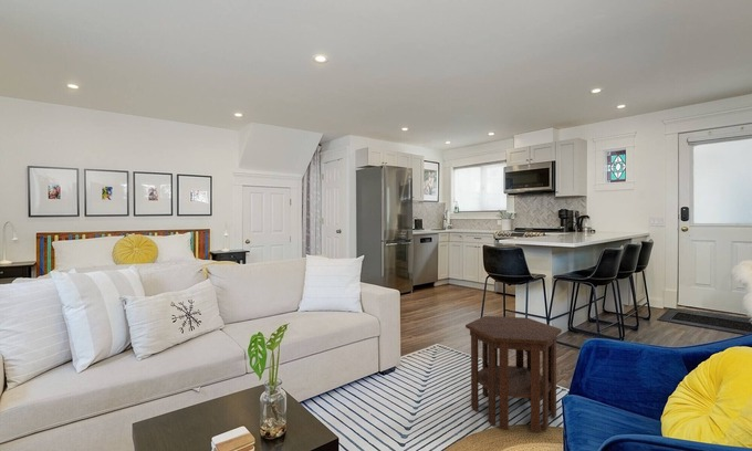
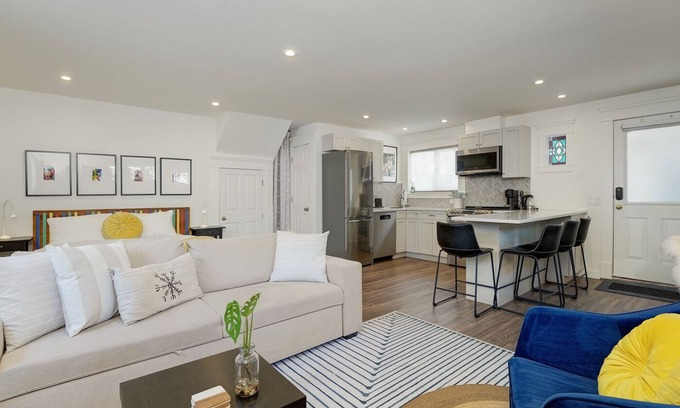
- side table (512, 368)
